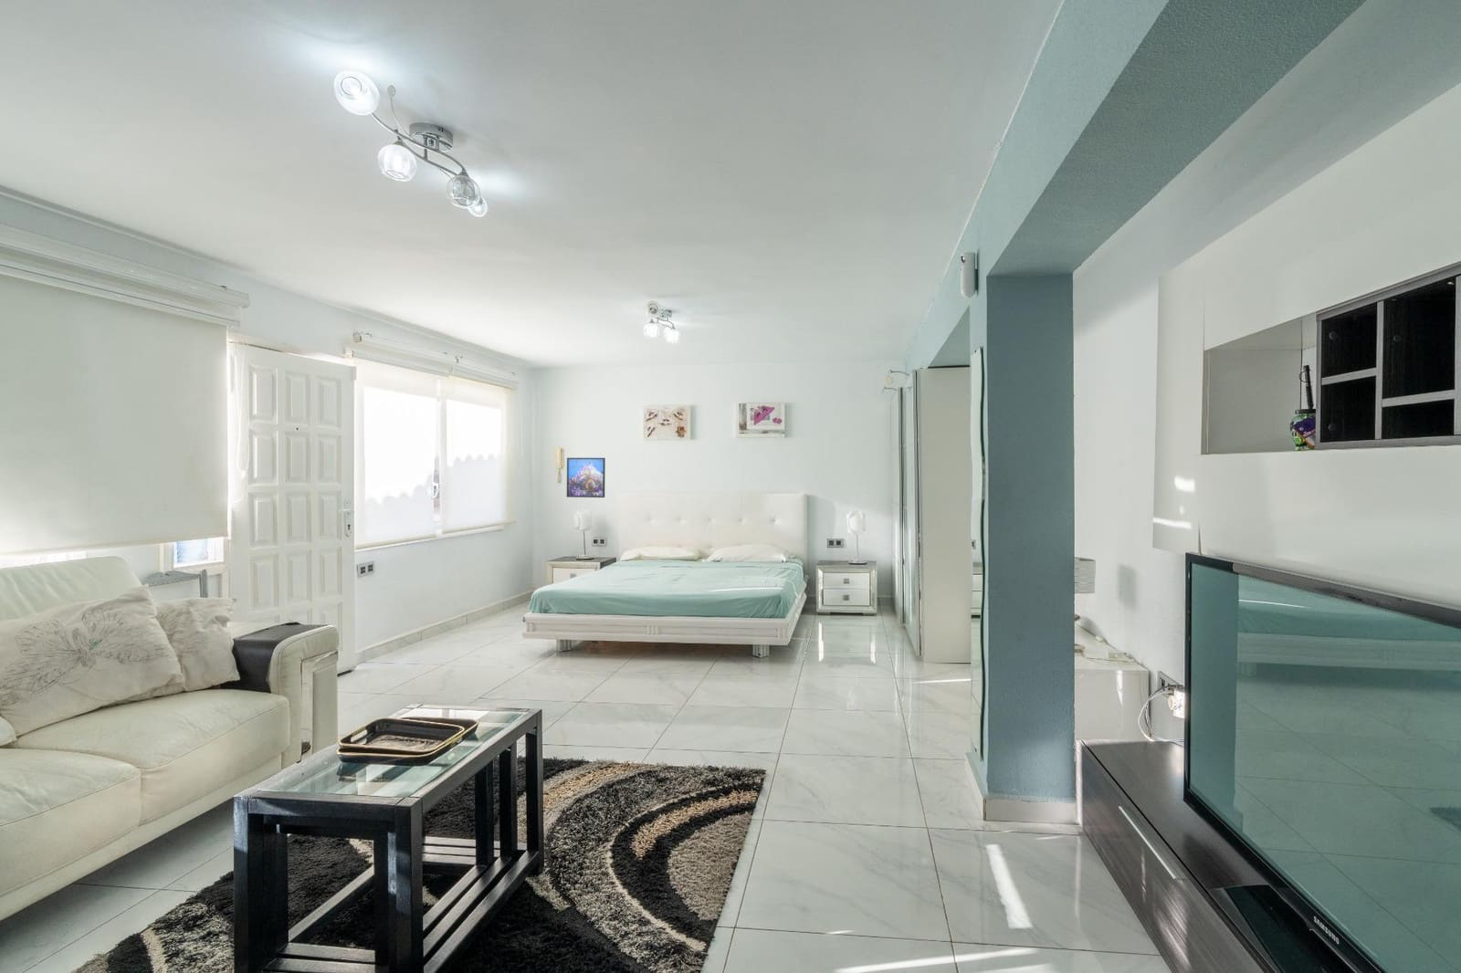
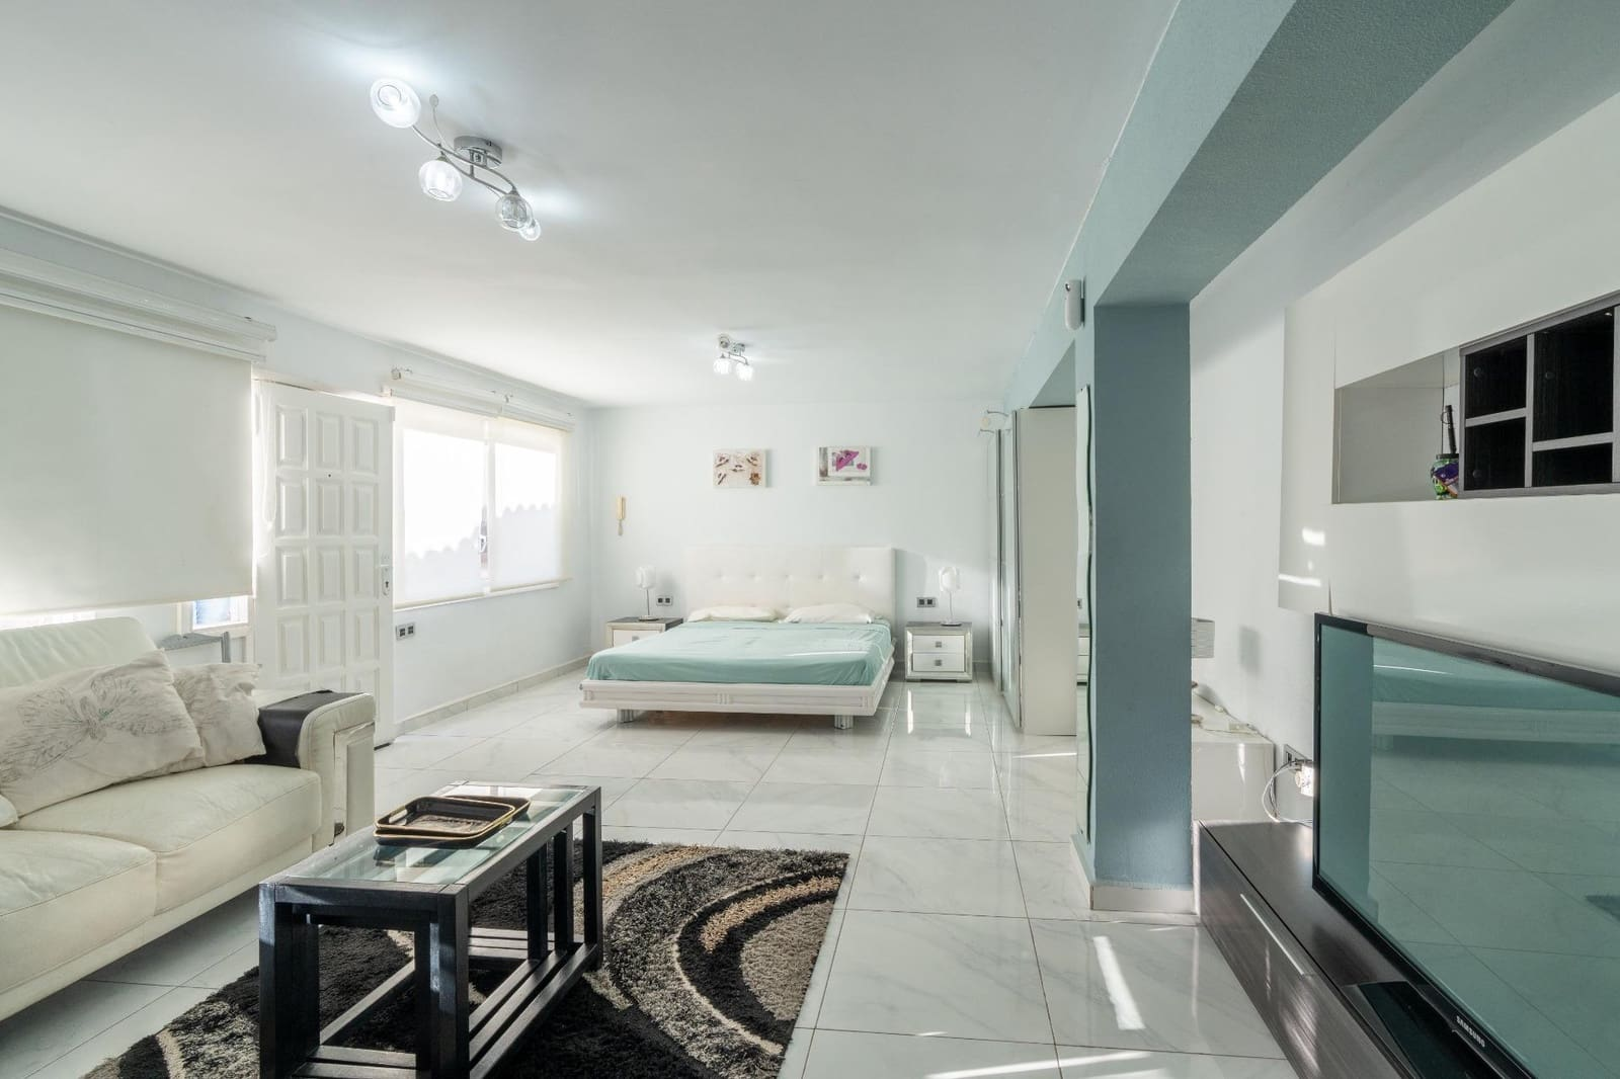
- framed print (585, 478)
